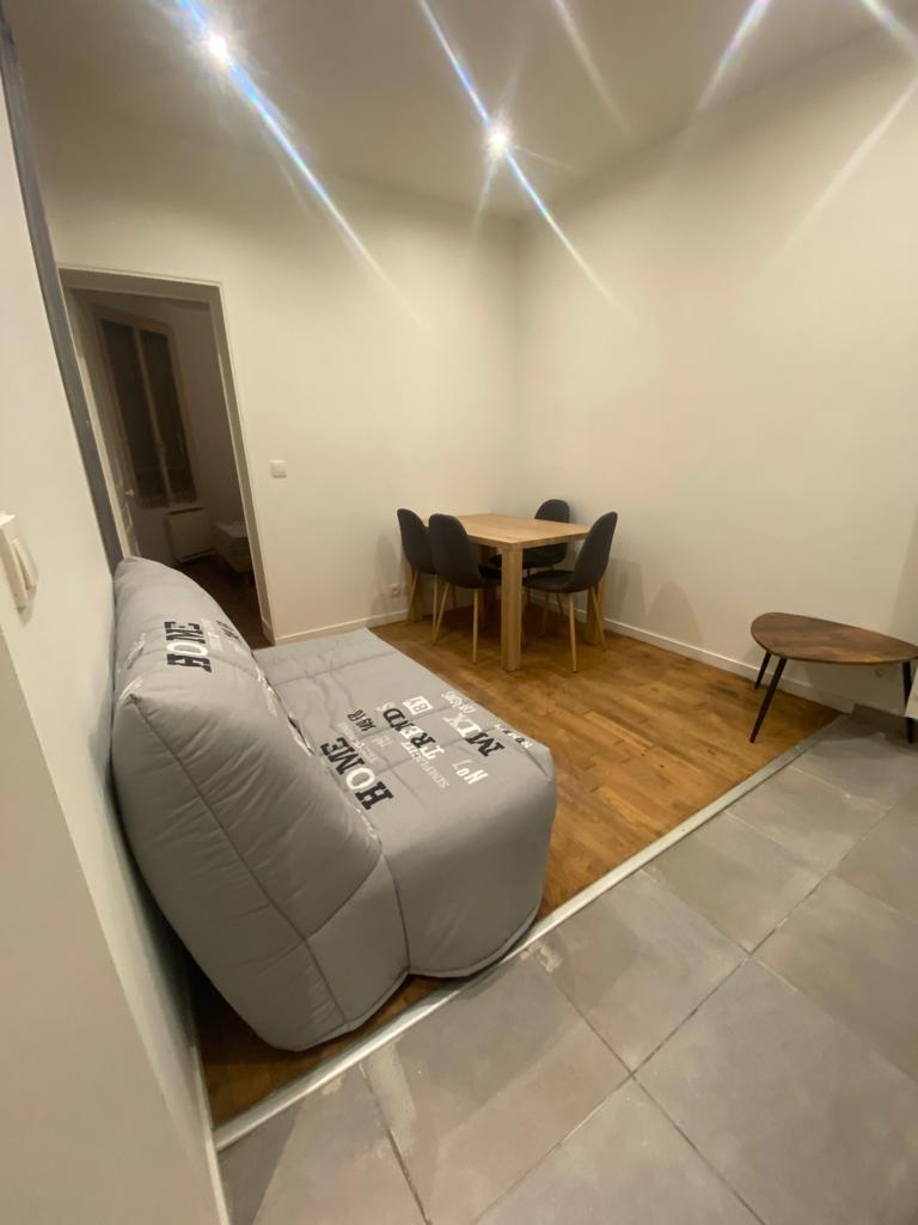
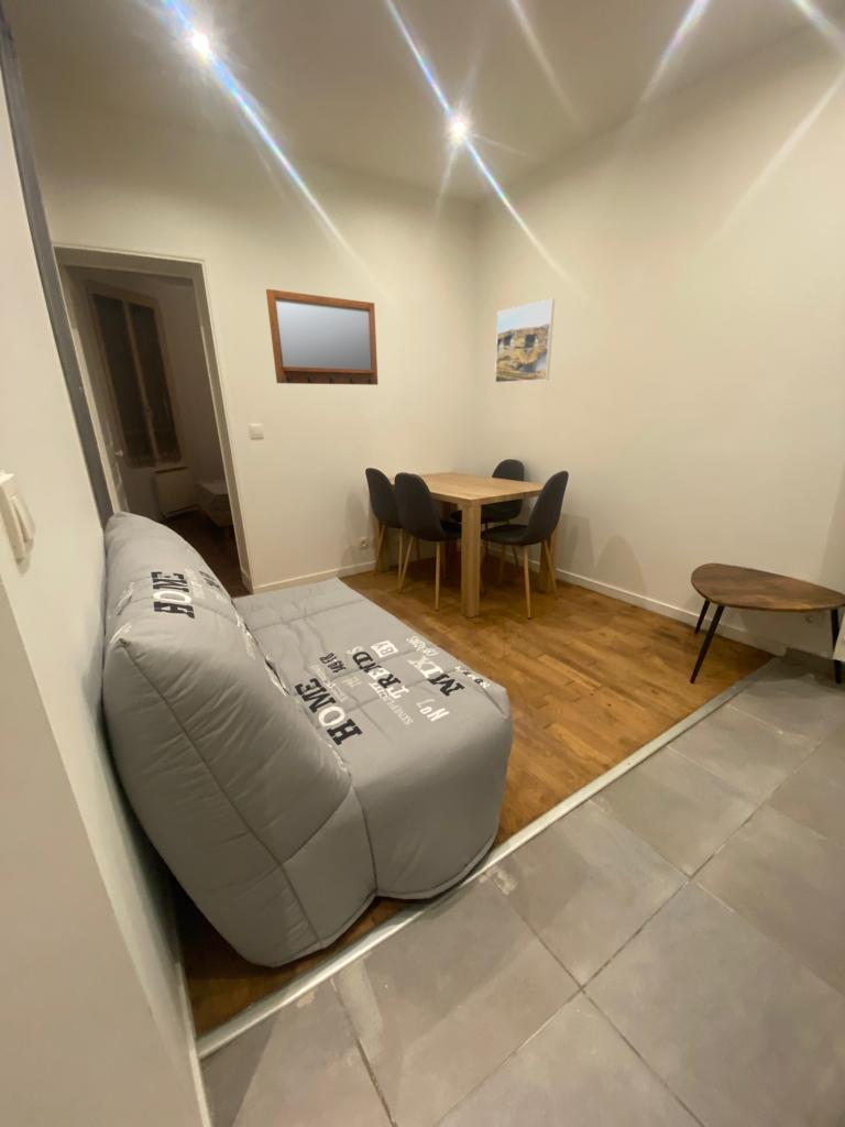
+ home mirror (329, 341)
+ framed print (522, 344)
